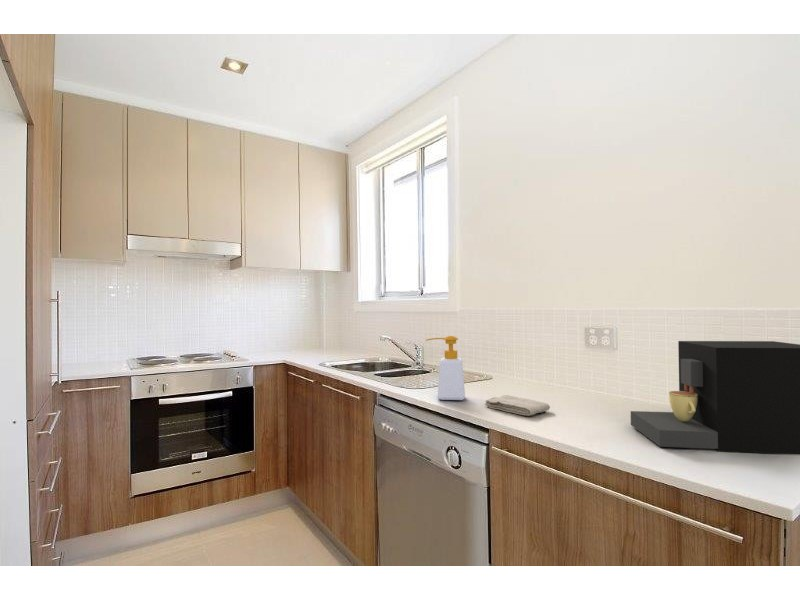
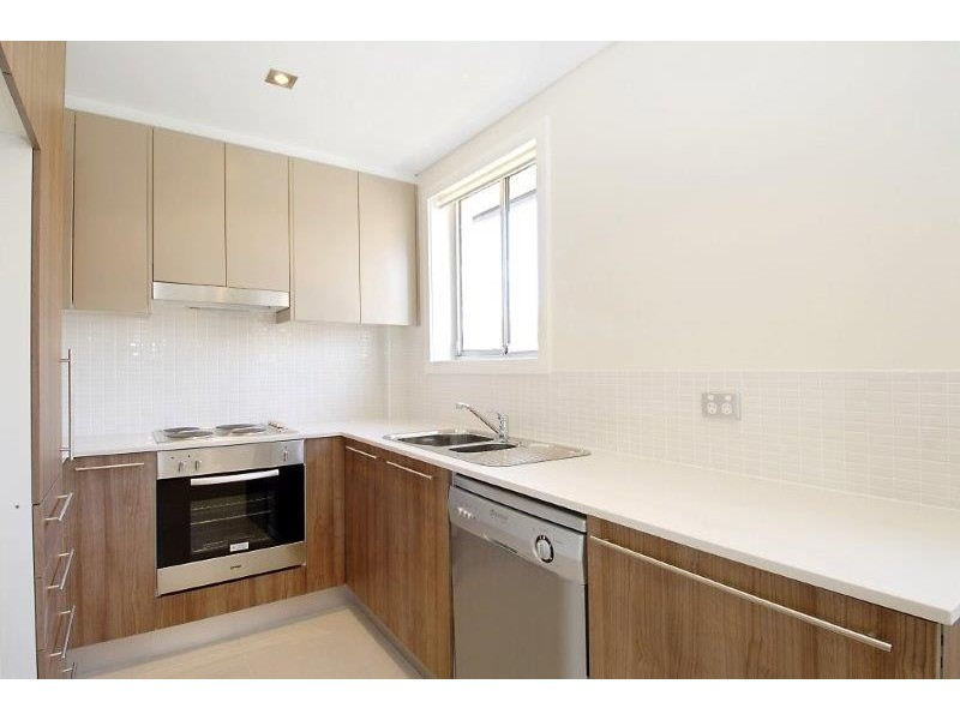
- coffee maker (719, 391)
- soap bottle (445, 366)
- washcloth (516, 404)
